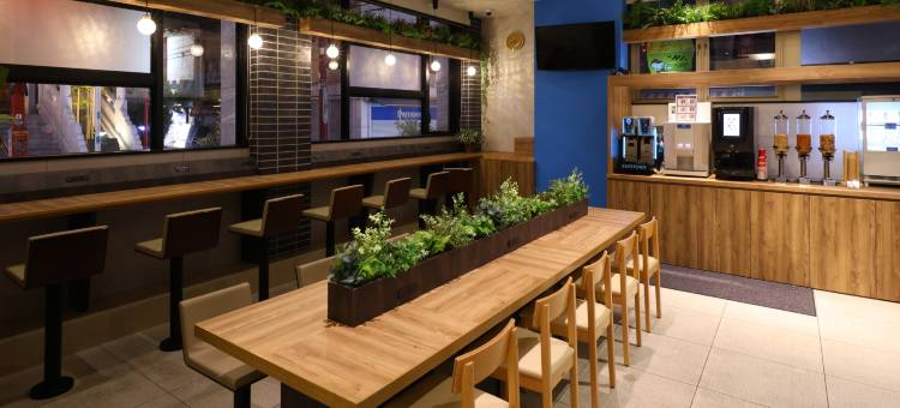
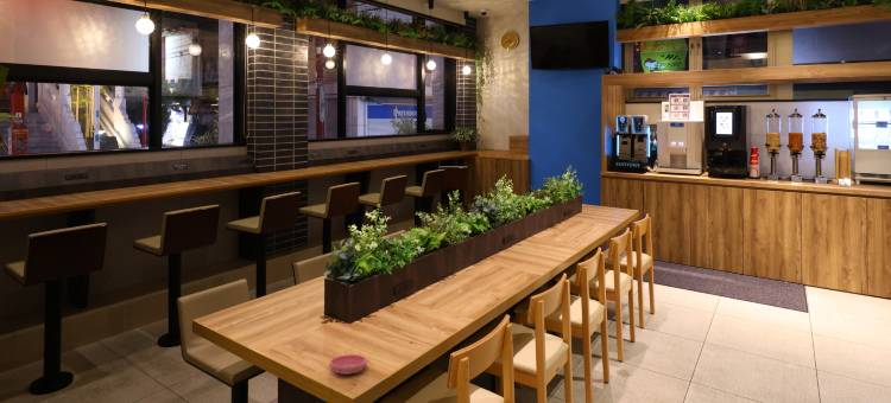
+ saucer (348, 364)
